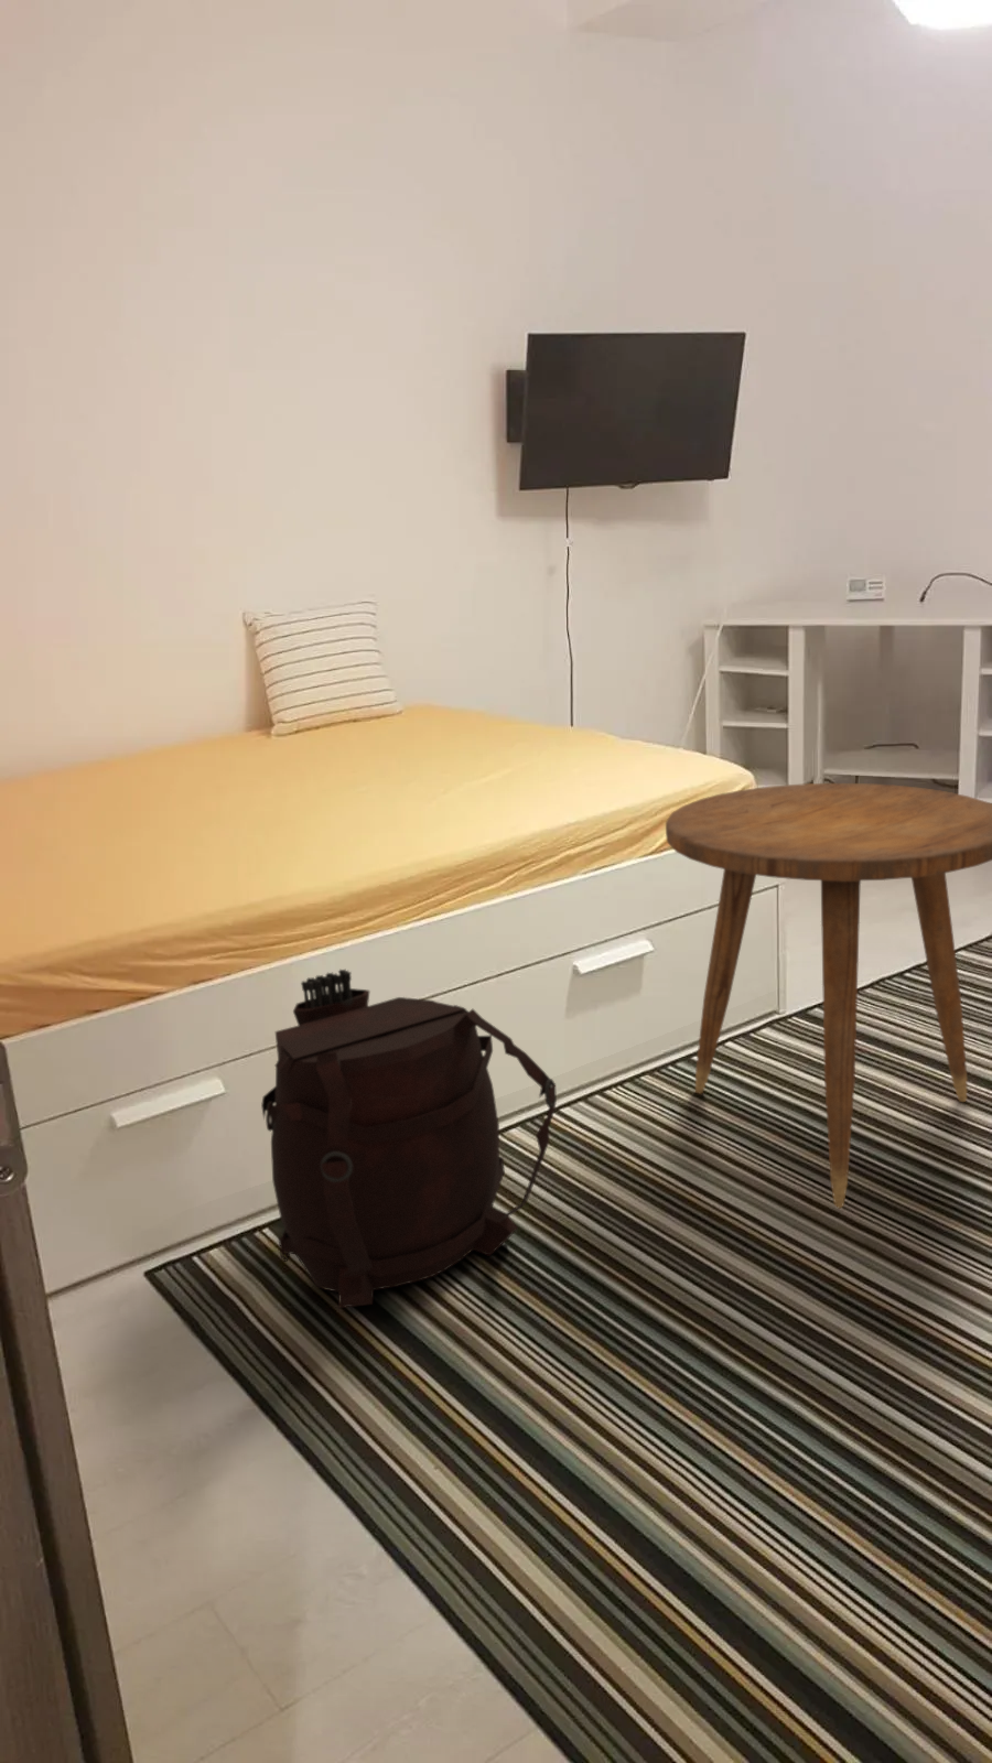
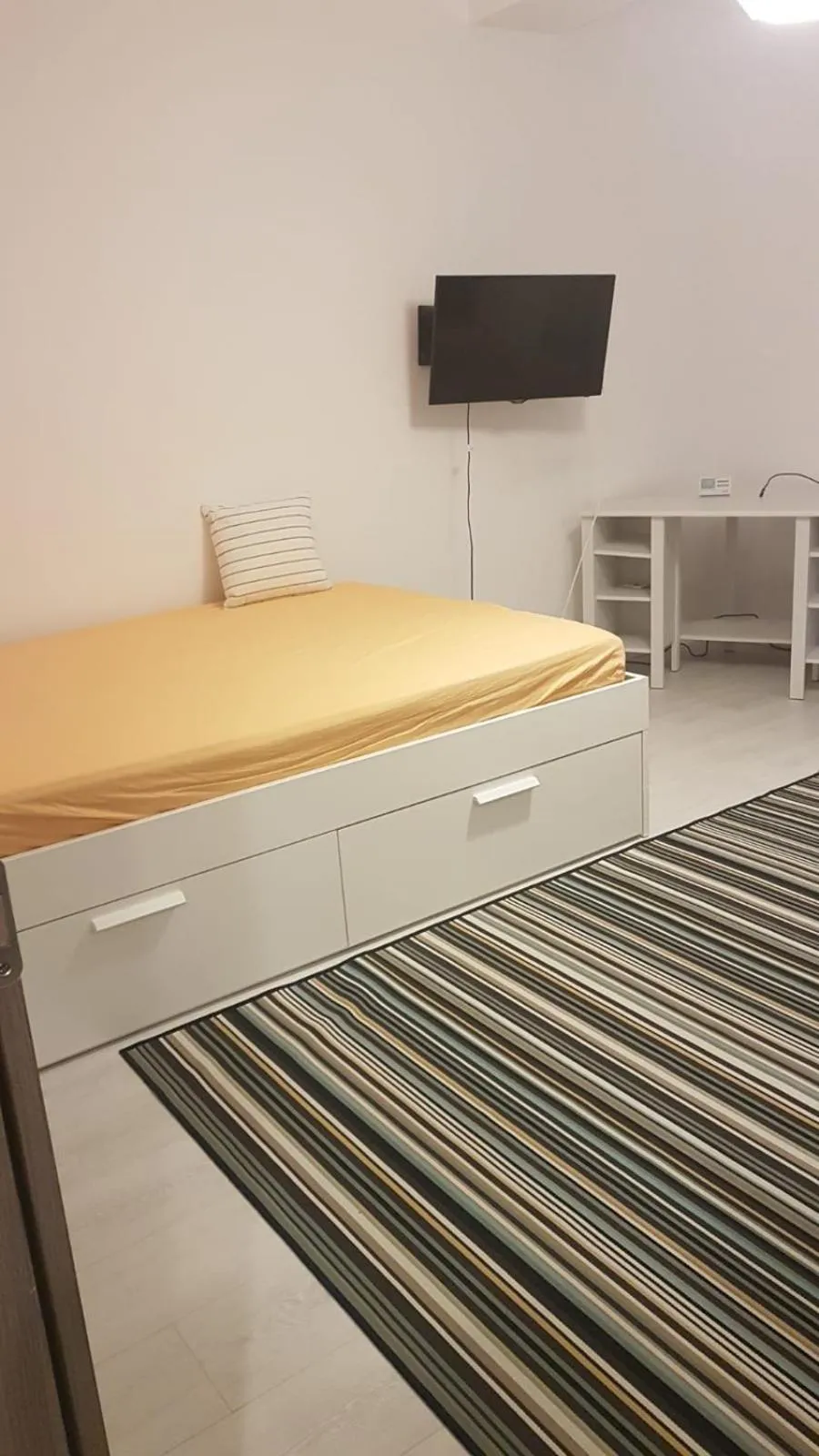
- backpack (385, 1130)
- side table (833, 980)
